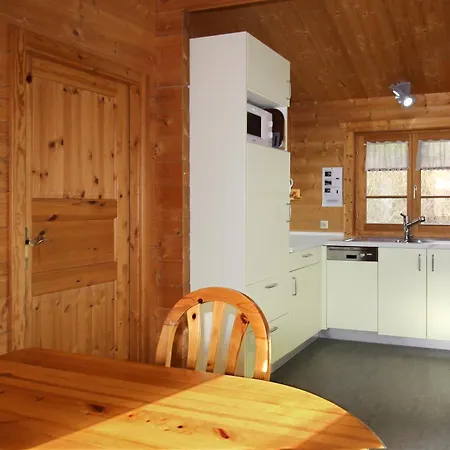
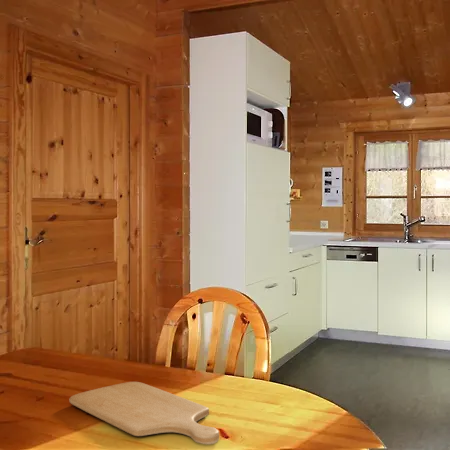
+ chopping board (152, 412)
